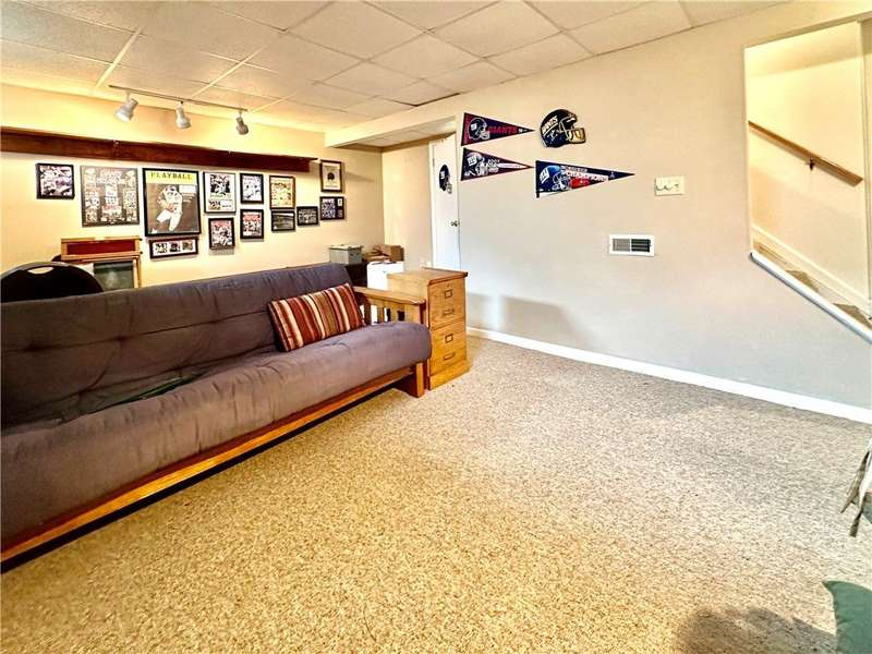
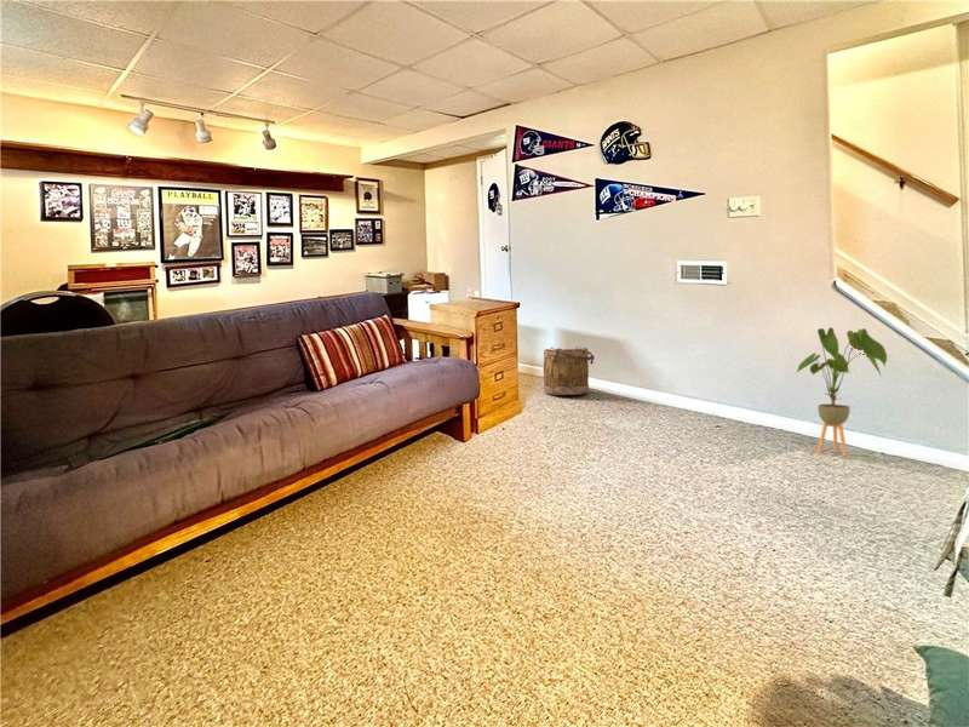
+ house plant (838, 388)
+ bucket (569, 370)
